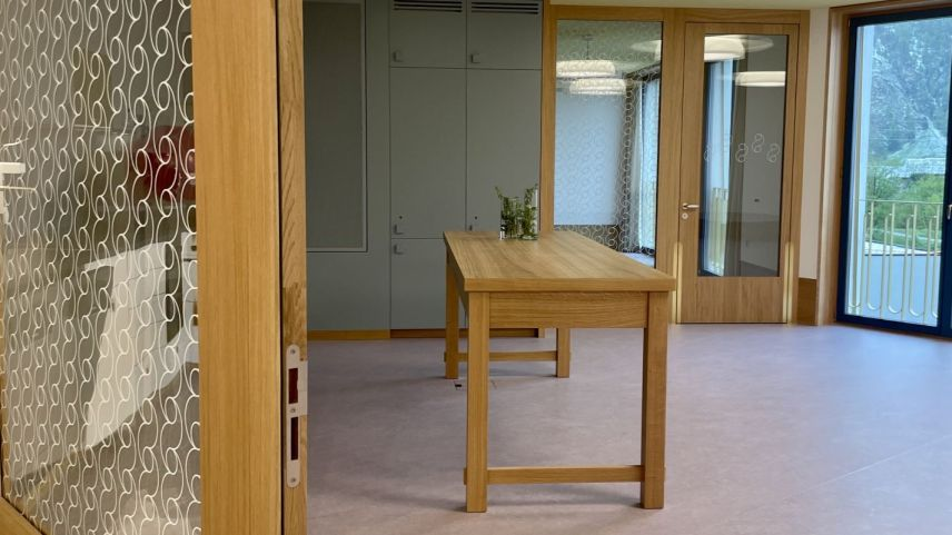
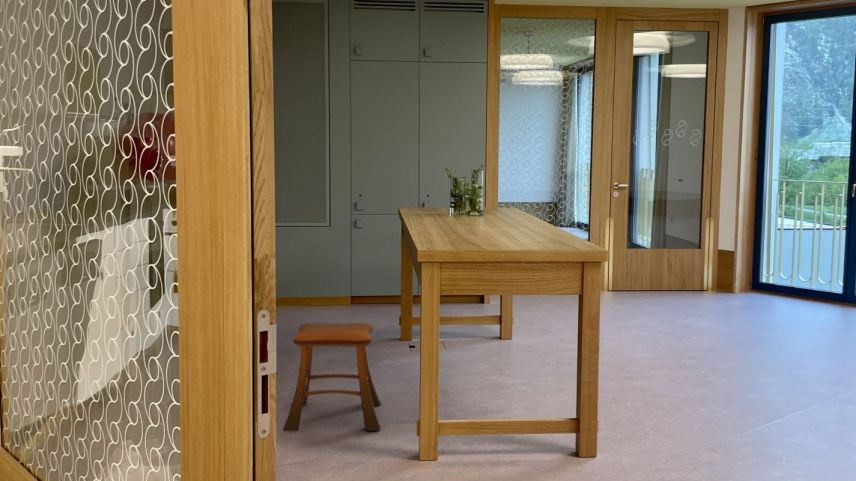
+ stool (334, 374)
